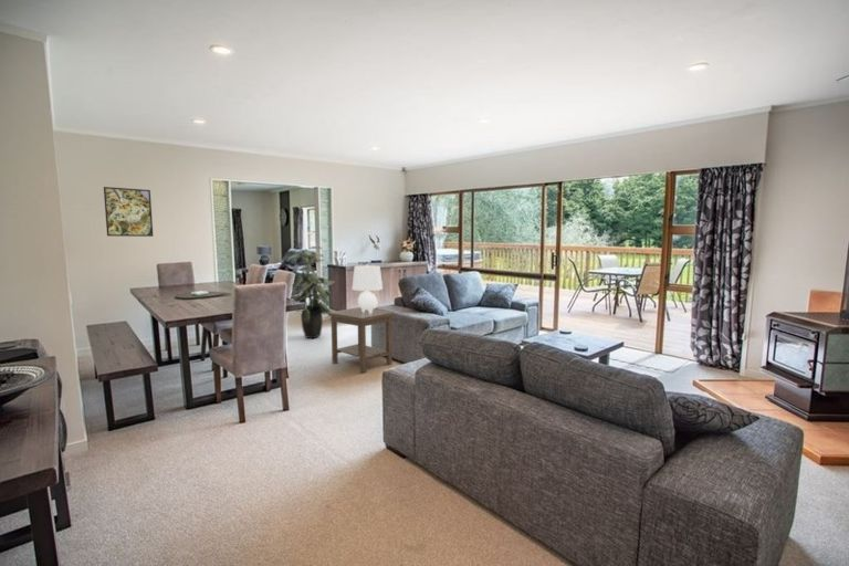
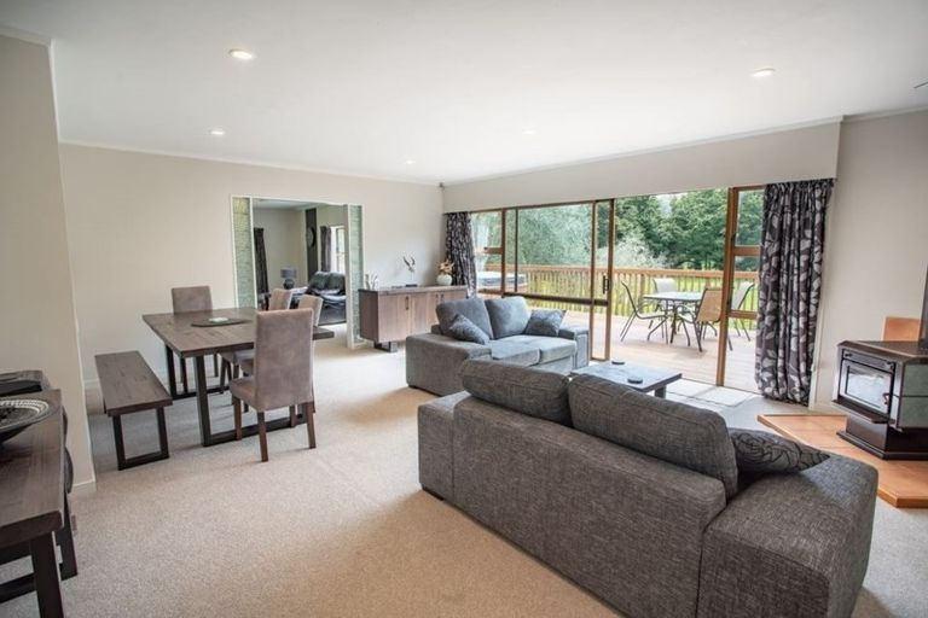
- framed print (128, 212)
- indoor plant (311, 293)
- side table (361, 337)
- table lamp (367, 289)
